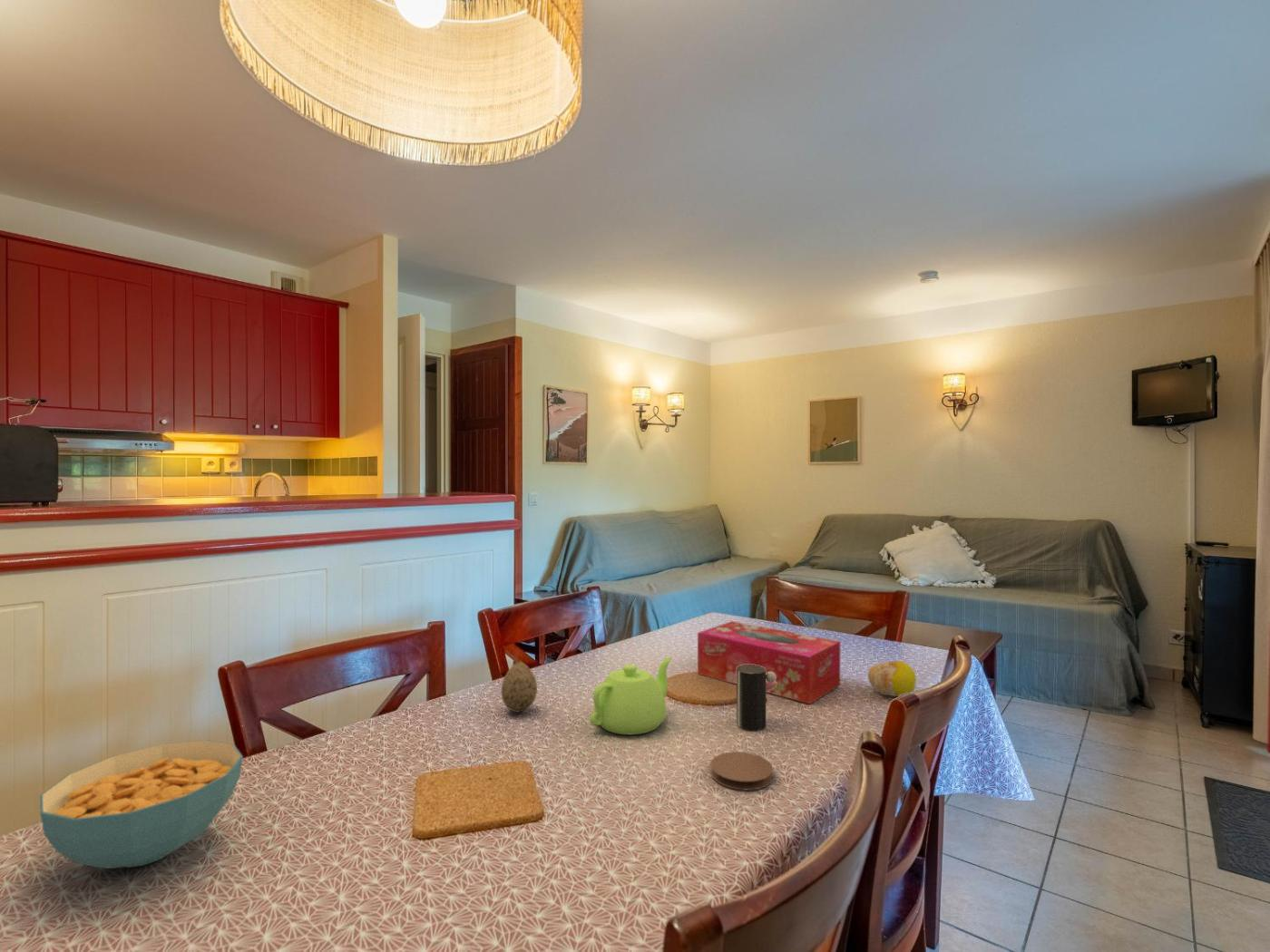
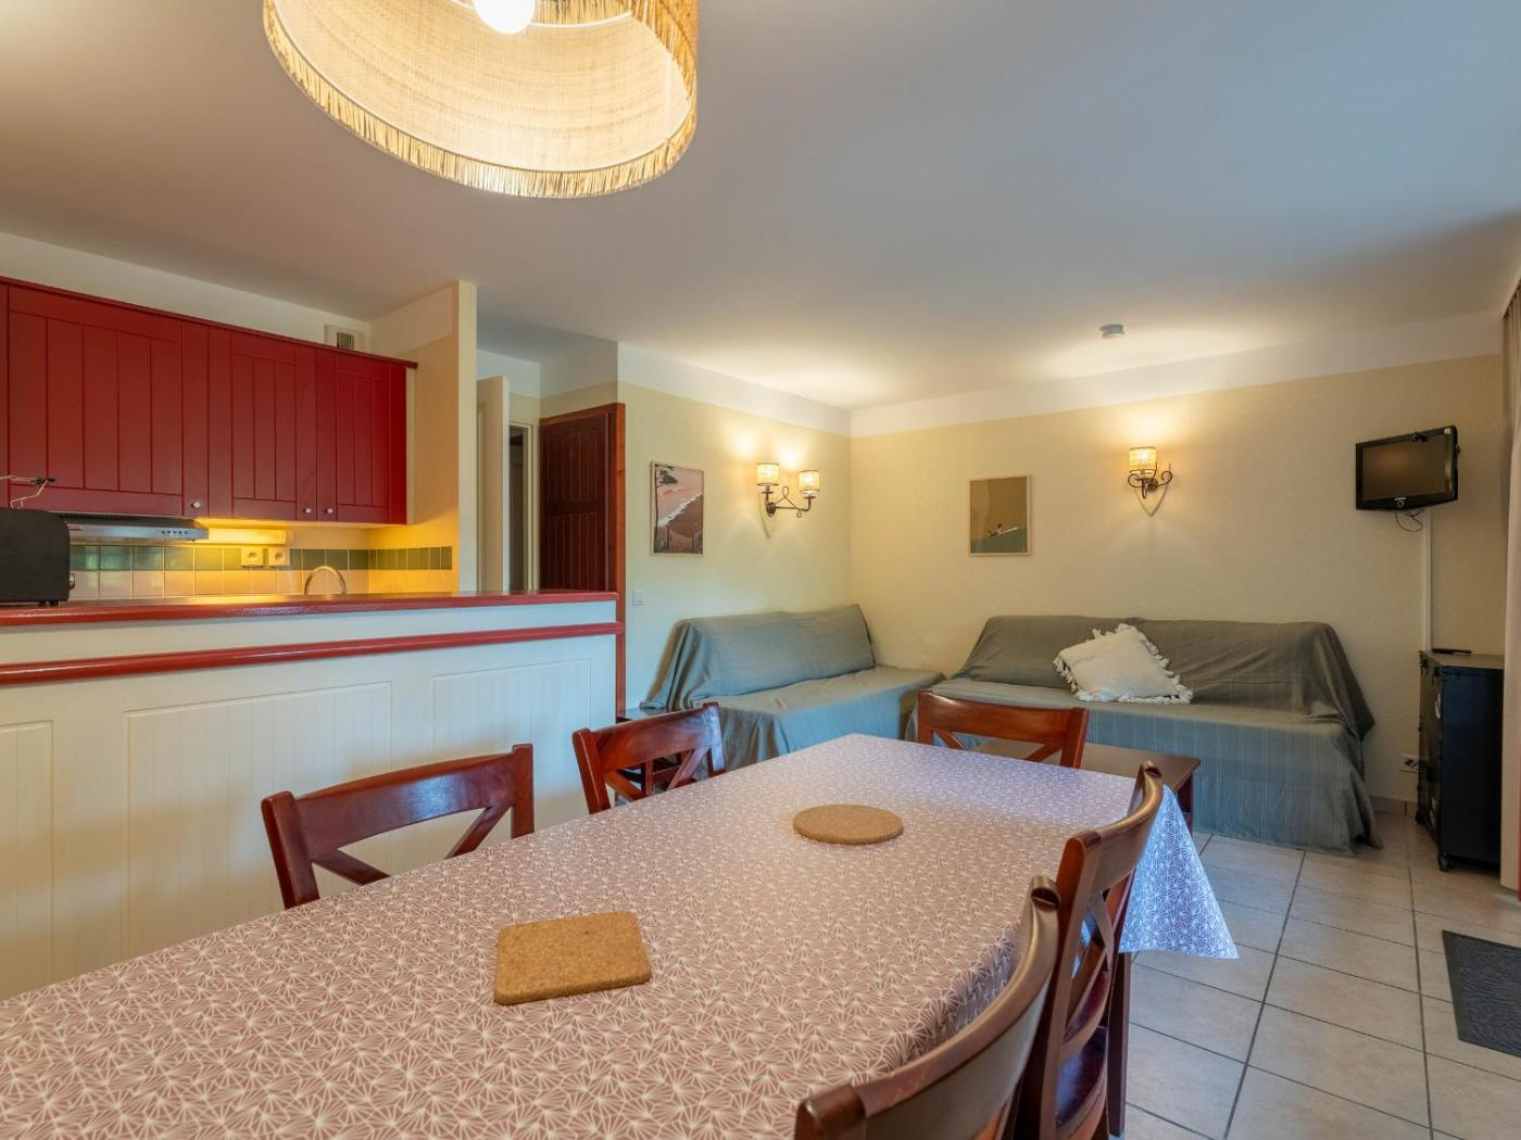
- cereal bowl (148, 813)
- decorative egg (519, 686)
- coaster (741, 770)
- tissue box (767, 657)
- teapot (633, 693)
- fruit (892, 676)
- cup (757, 695)
